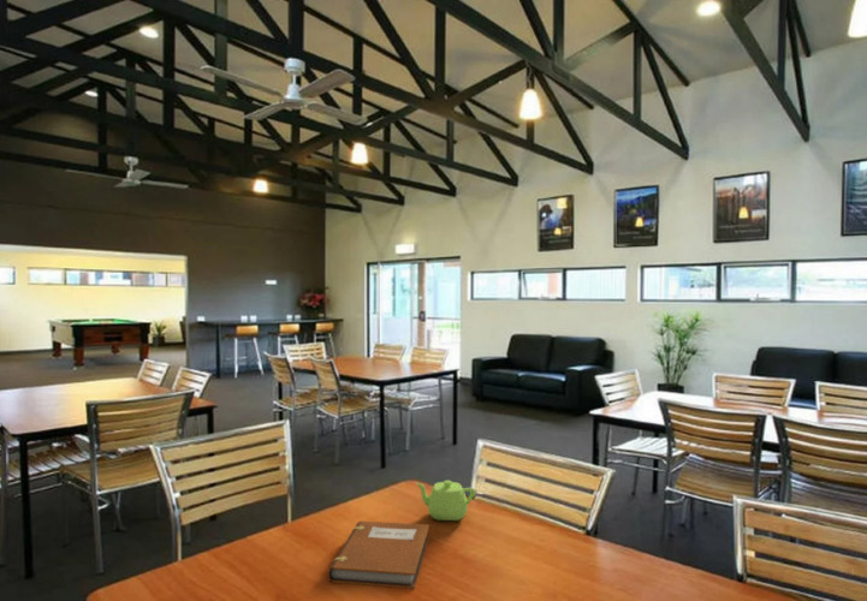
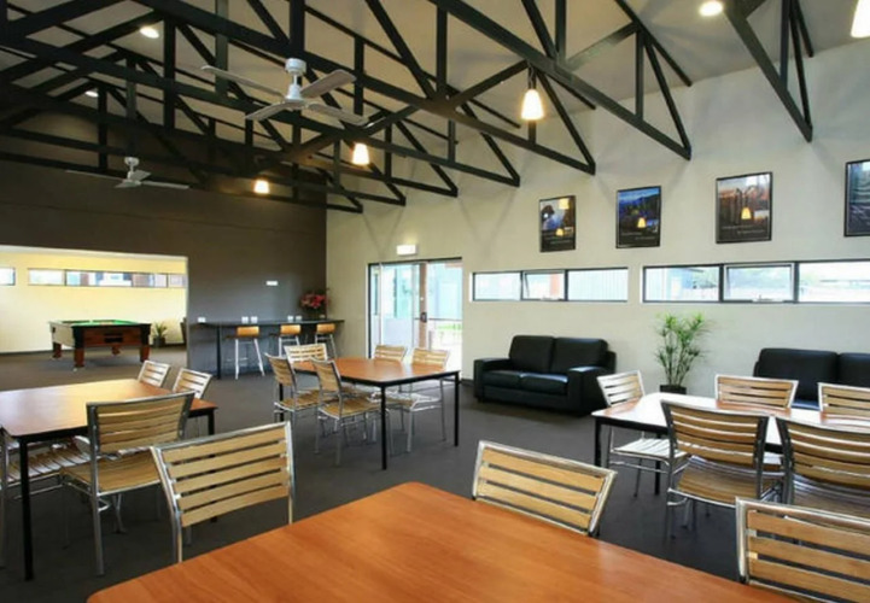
- teapot (445, 498)
- notebook (382, 549)
